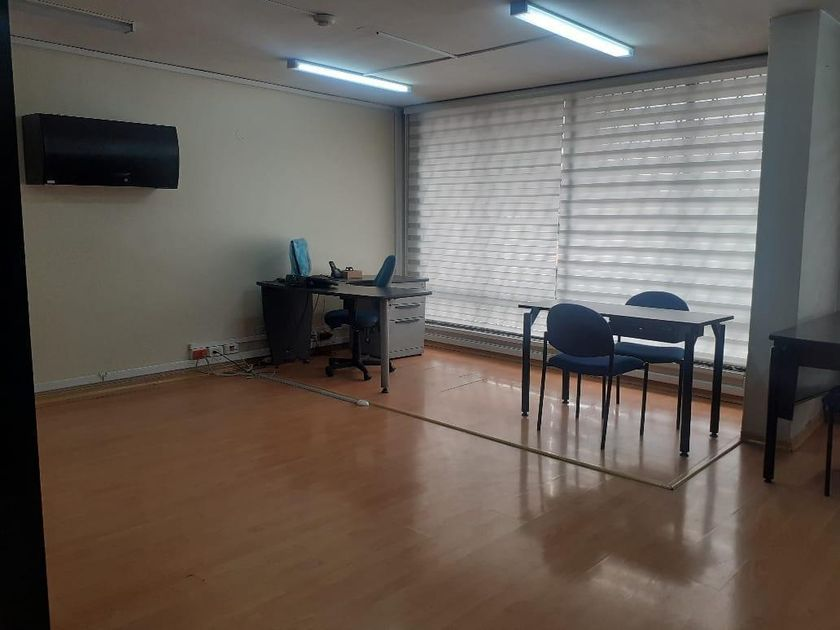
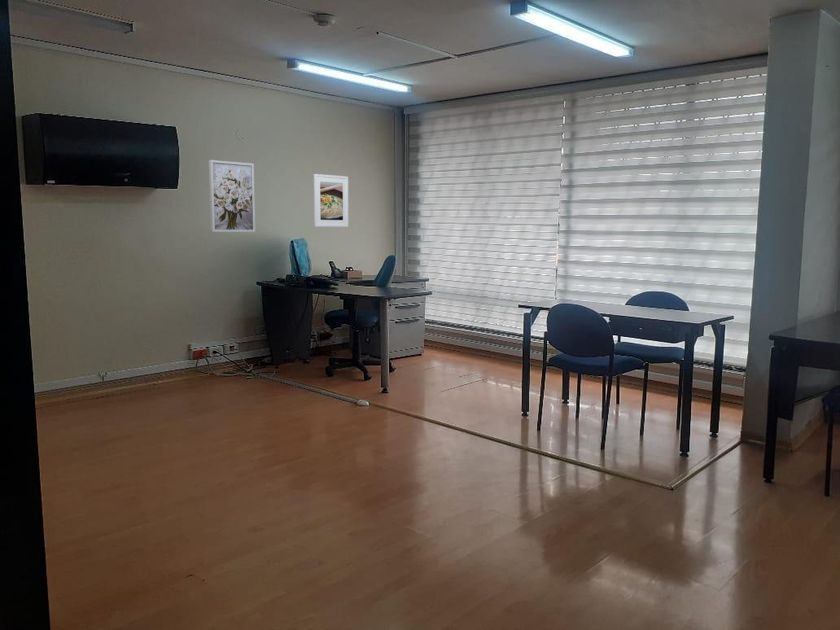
+ wall art (232, 197)
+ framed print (331, 201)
